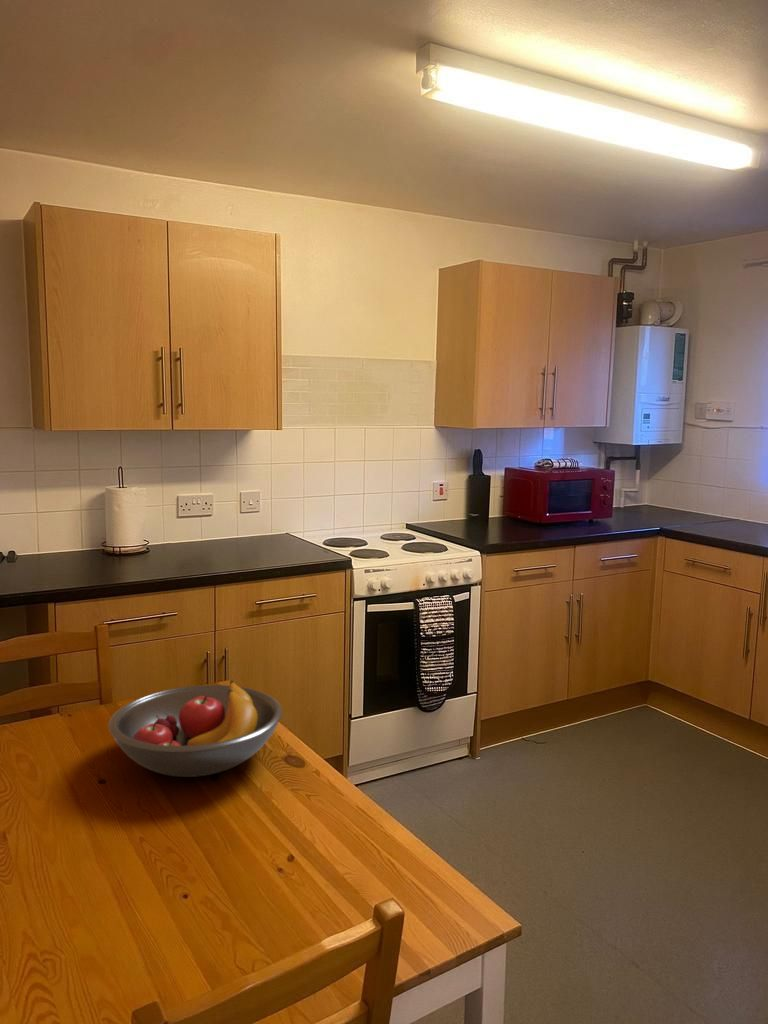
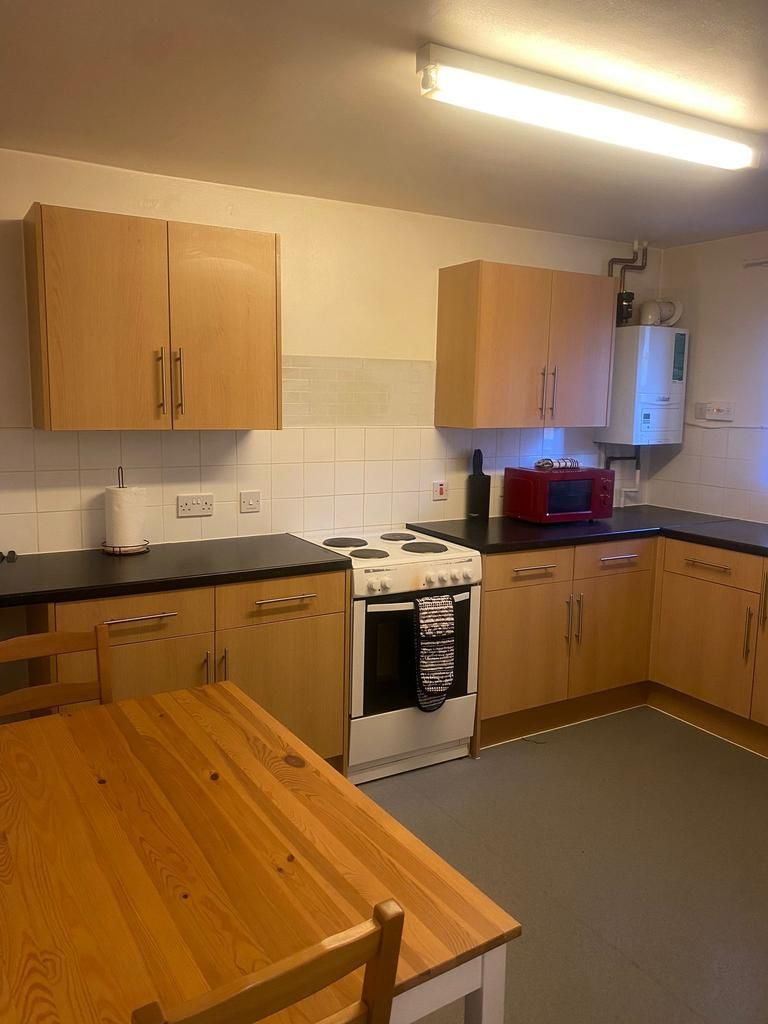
- fruit bowl (198, 730)
